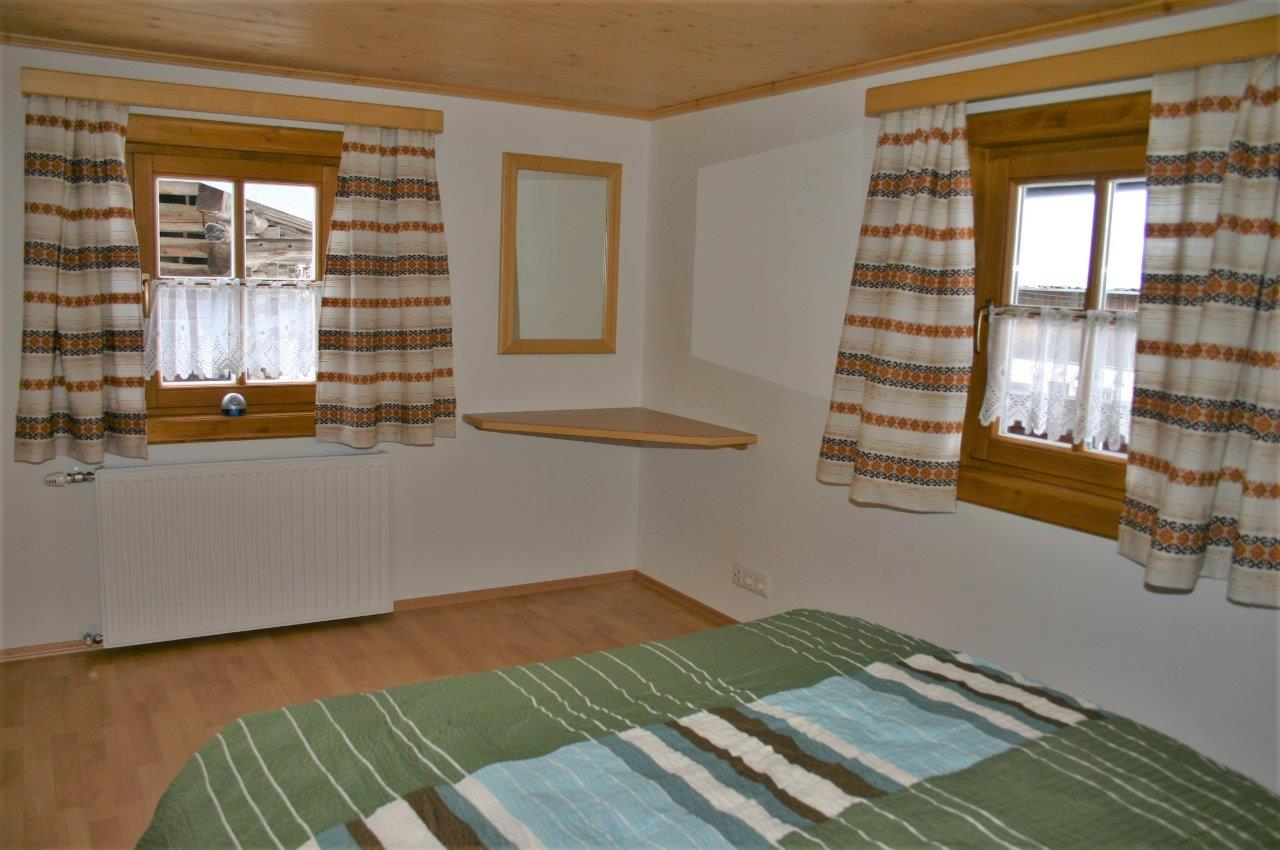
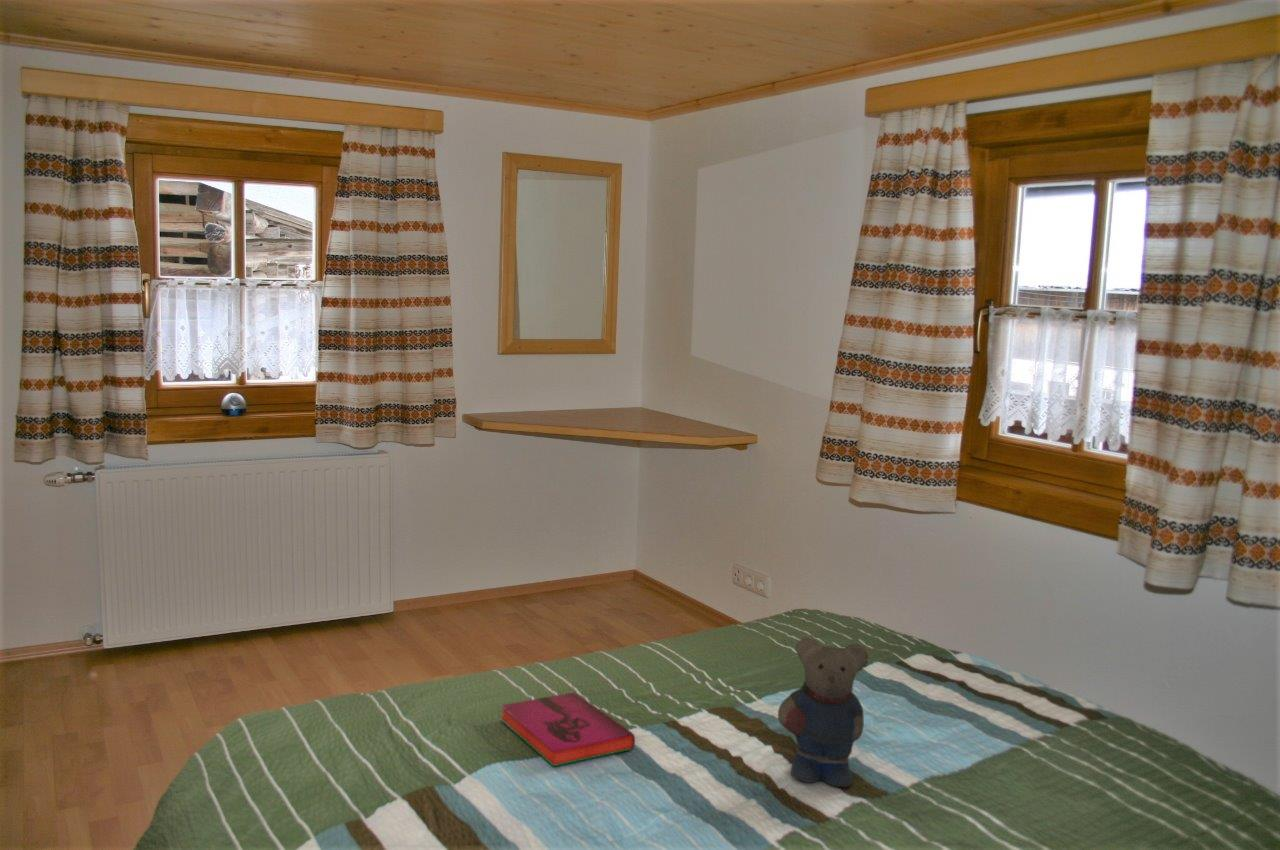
+ hardback book (565, 726)
+ teddy bear (823, 707)
